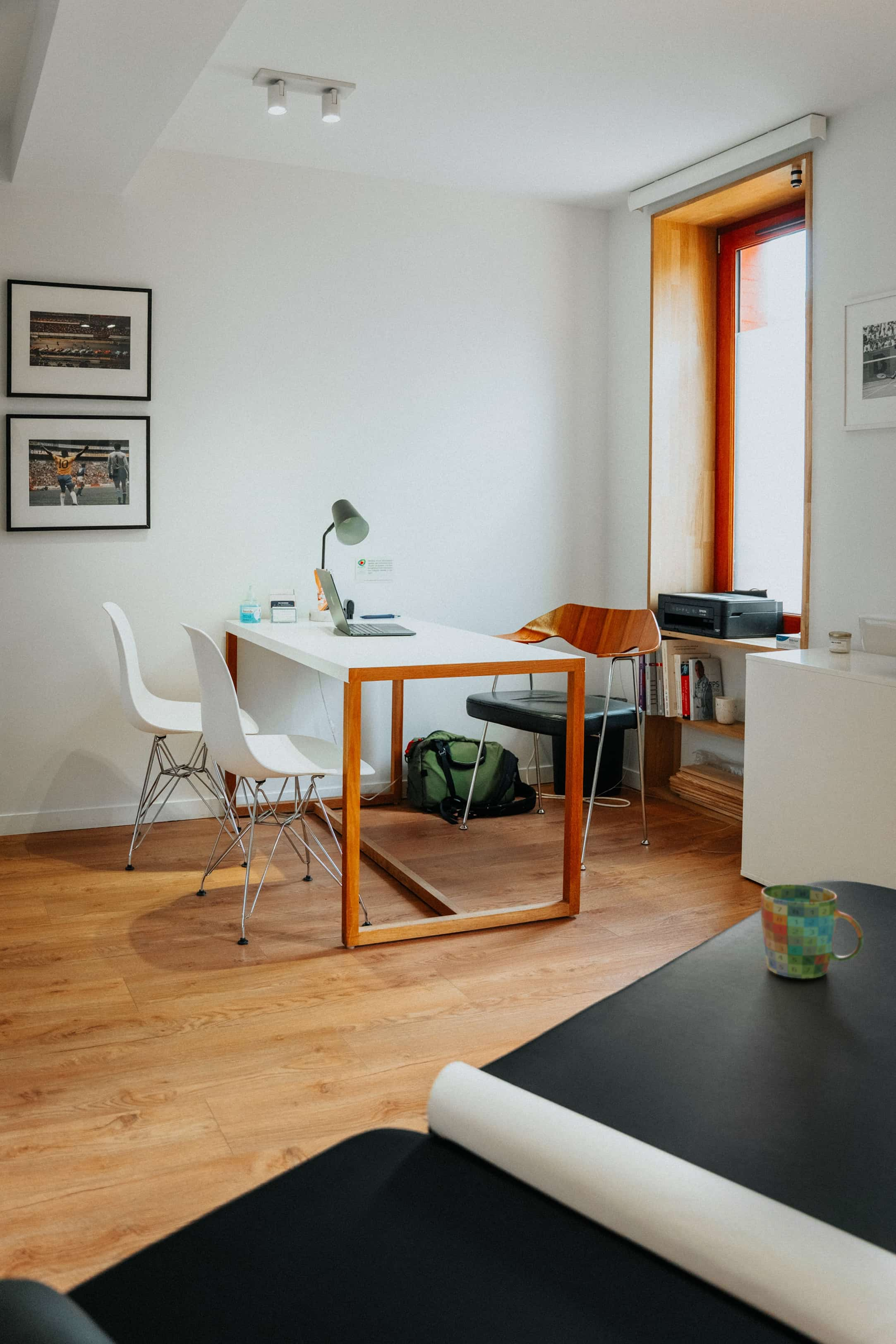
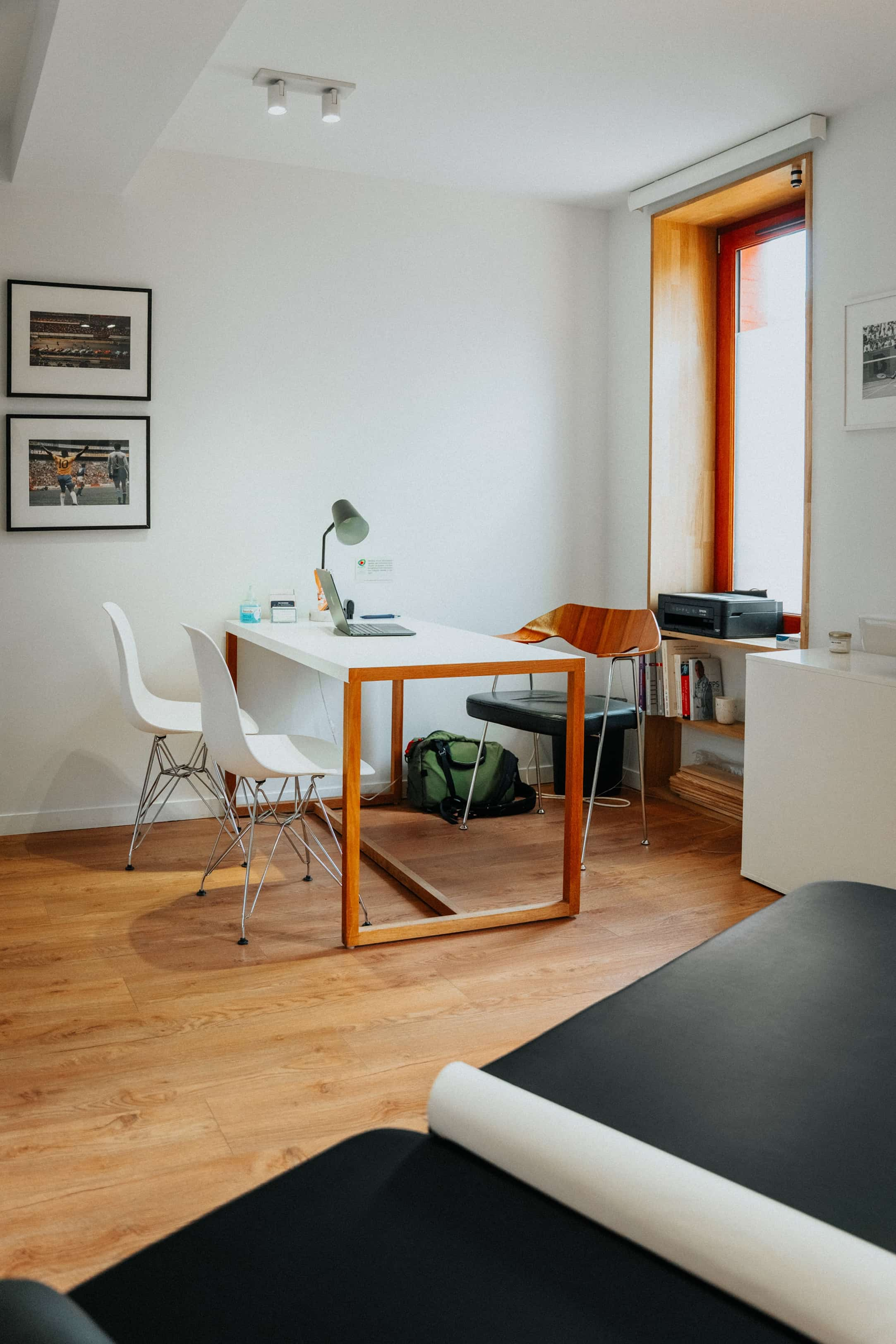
- mug (812, 934)
